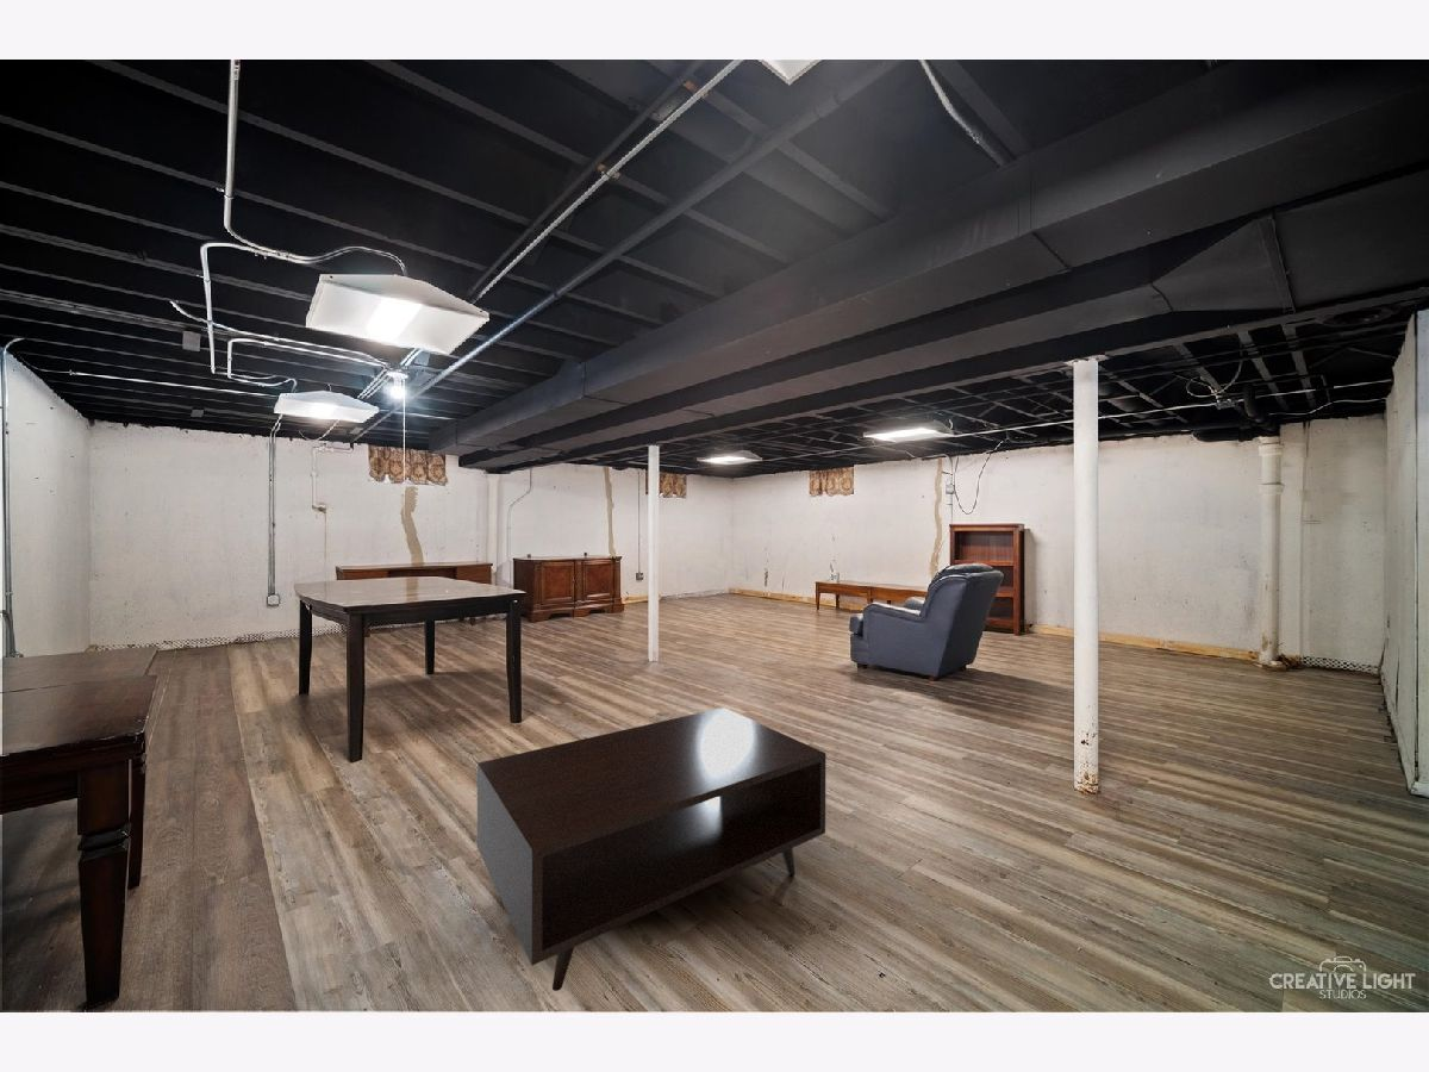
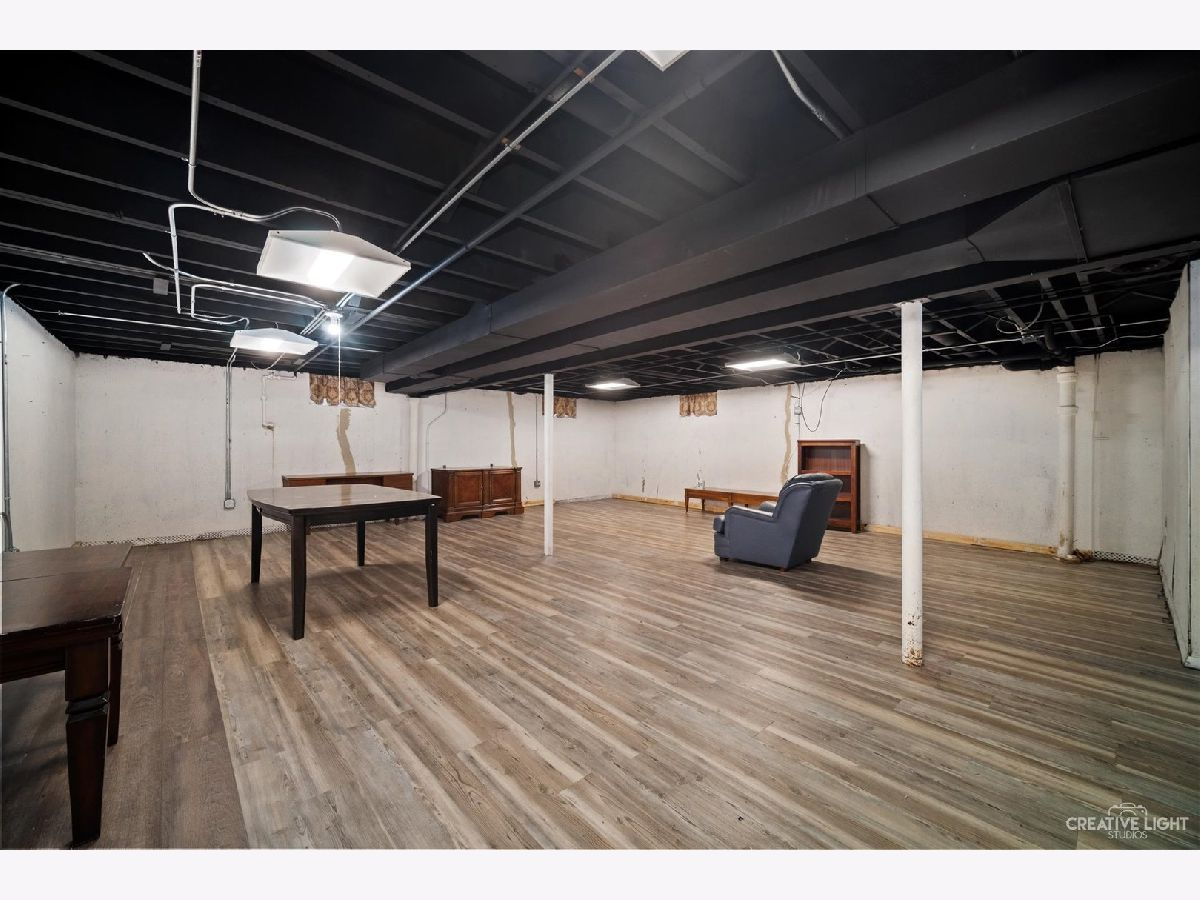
- coffee table (655, 821)
